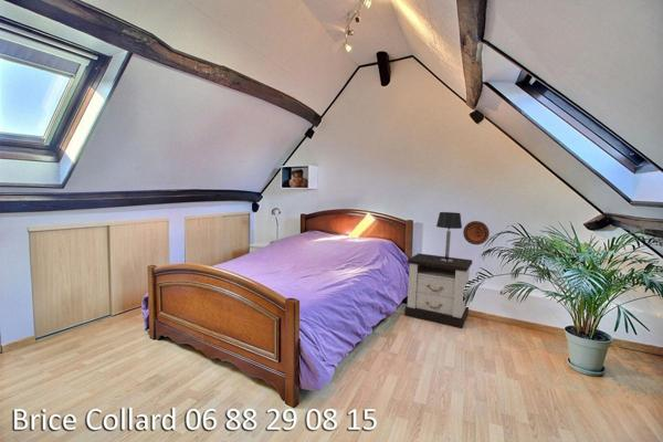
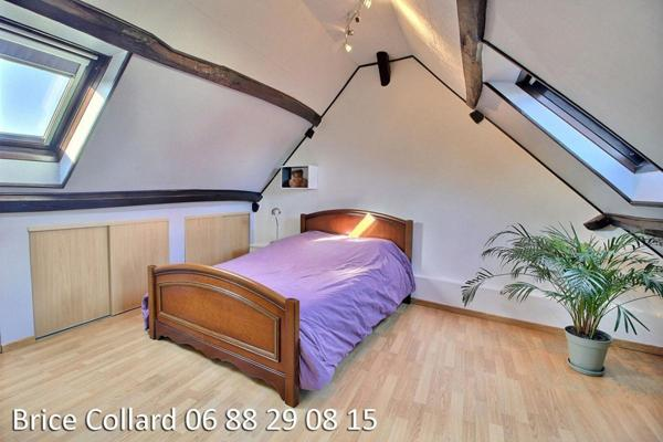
- table lamp (448, 236)
- nightstand (438, 287)
- decorative plate (475, 232)
